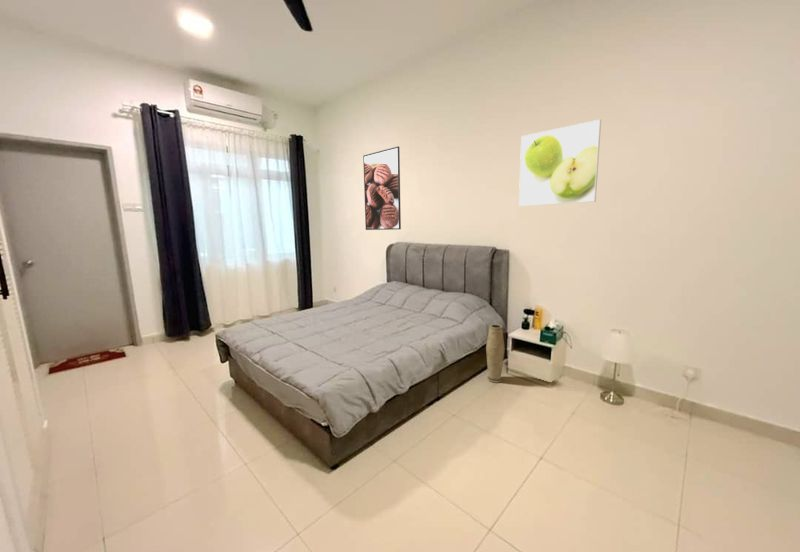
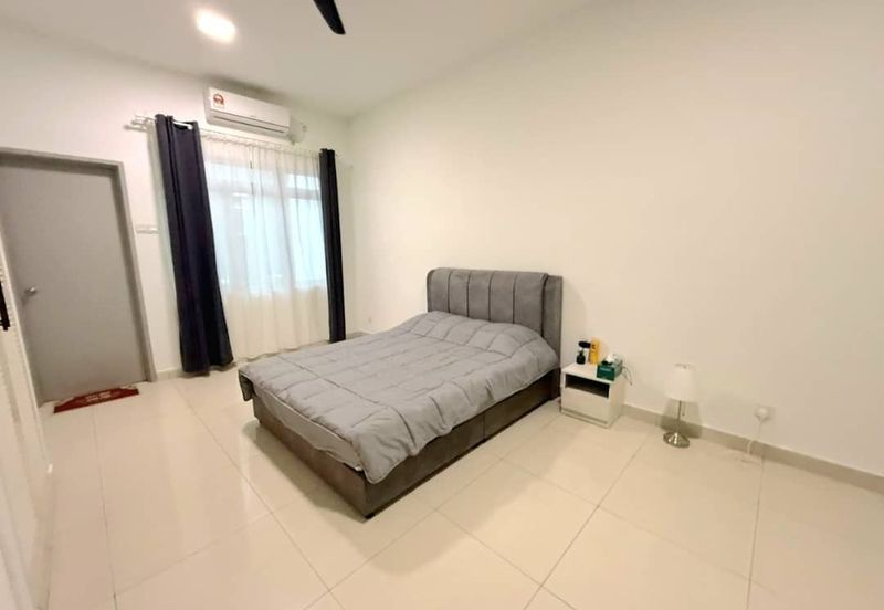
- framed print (556, 167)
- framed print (381, 191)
- vase (495, 353)
